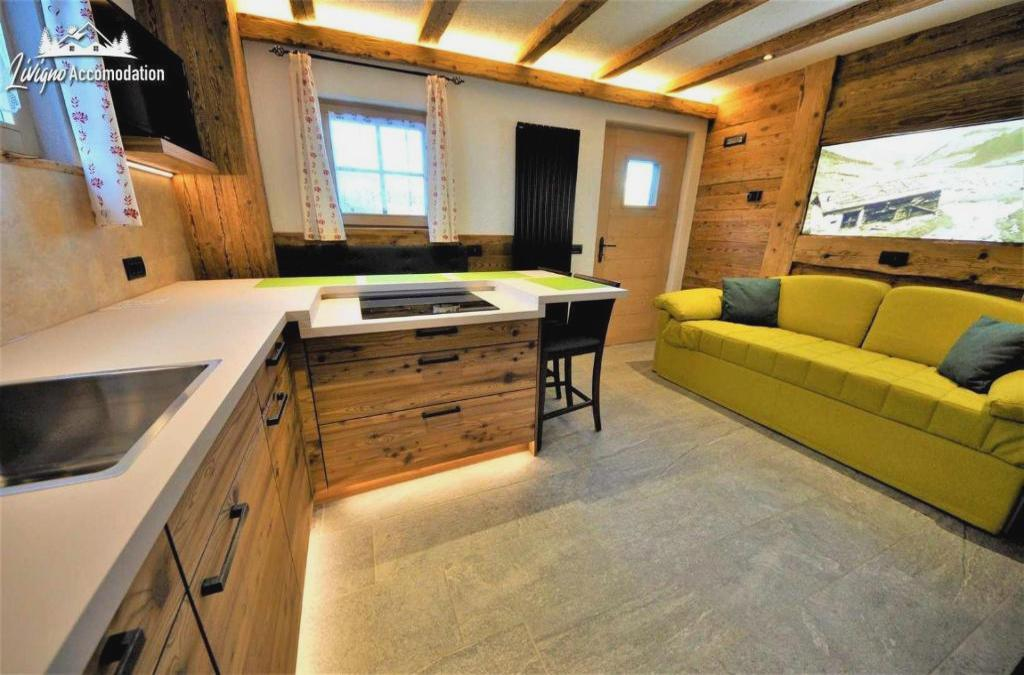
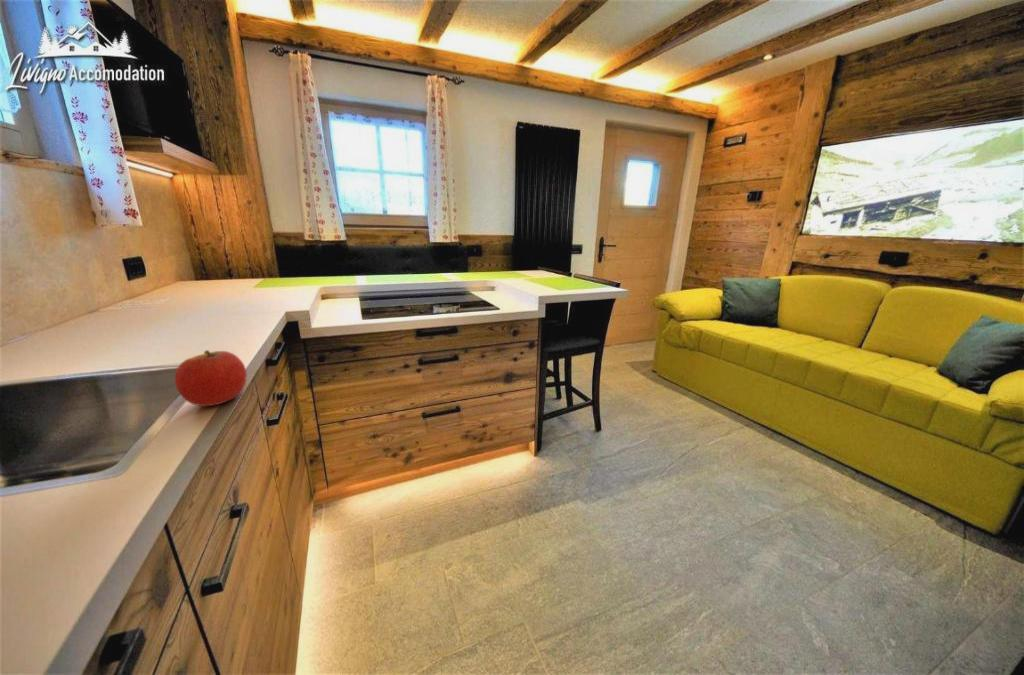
+ apple (211, 374)
